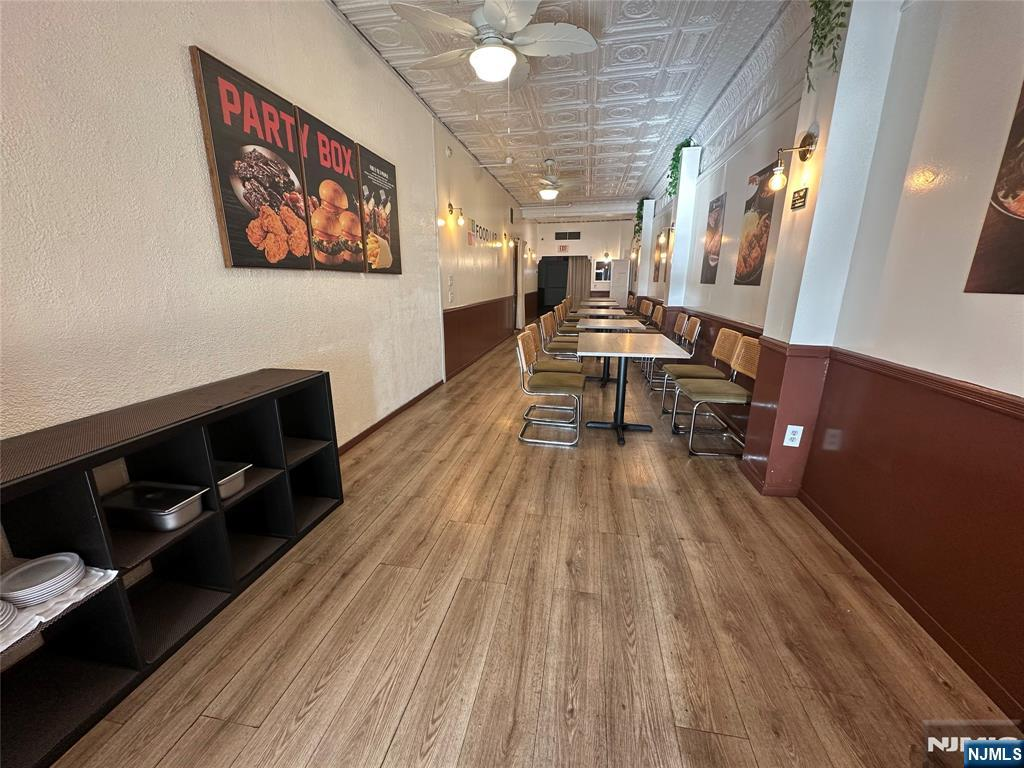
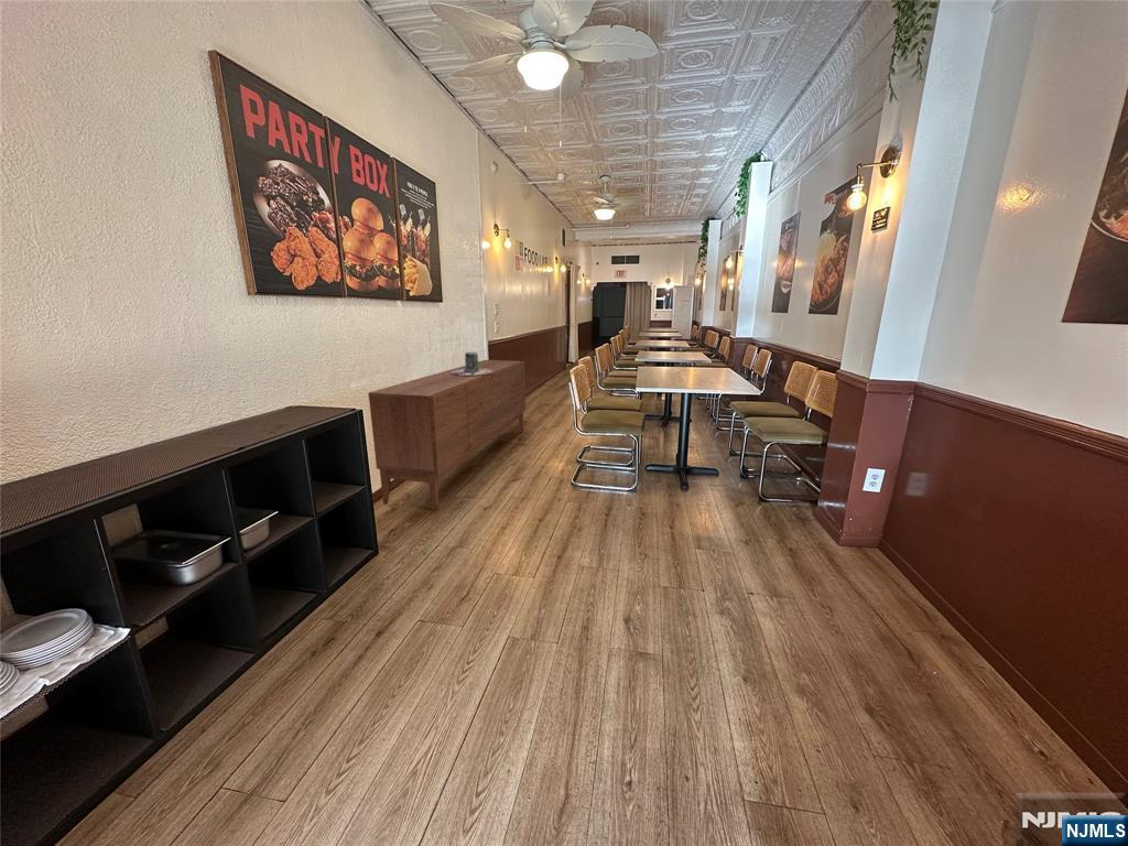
+ sideboard (467, 417)
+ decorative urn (471, 362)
